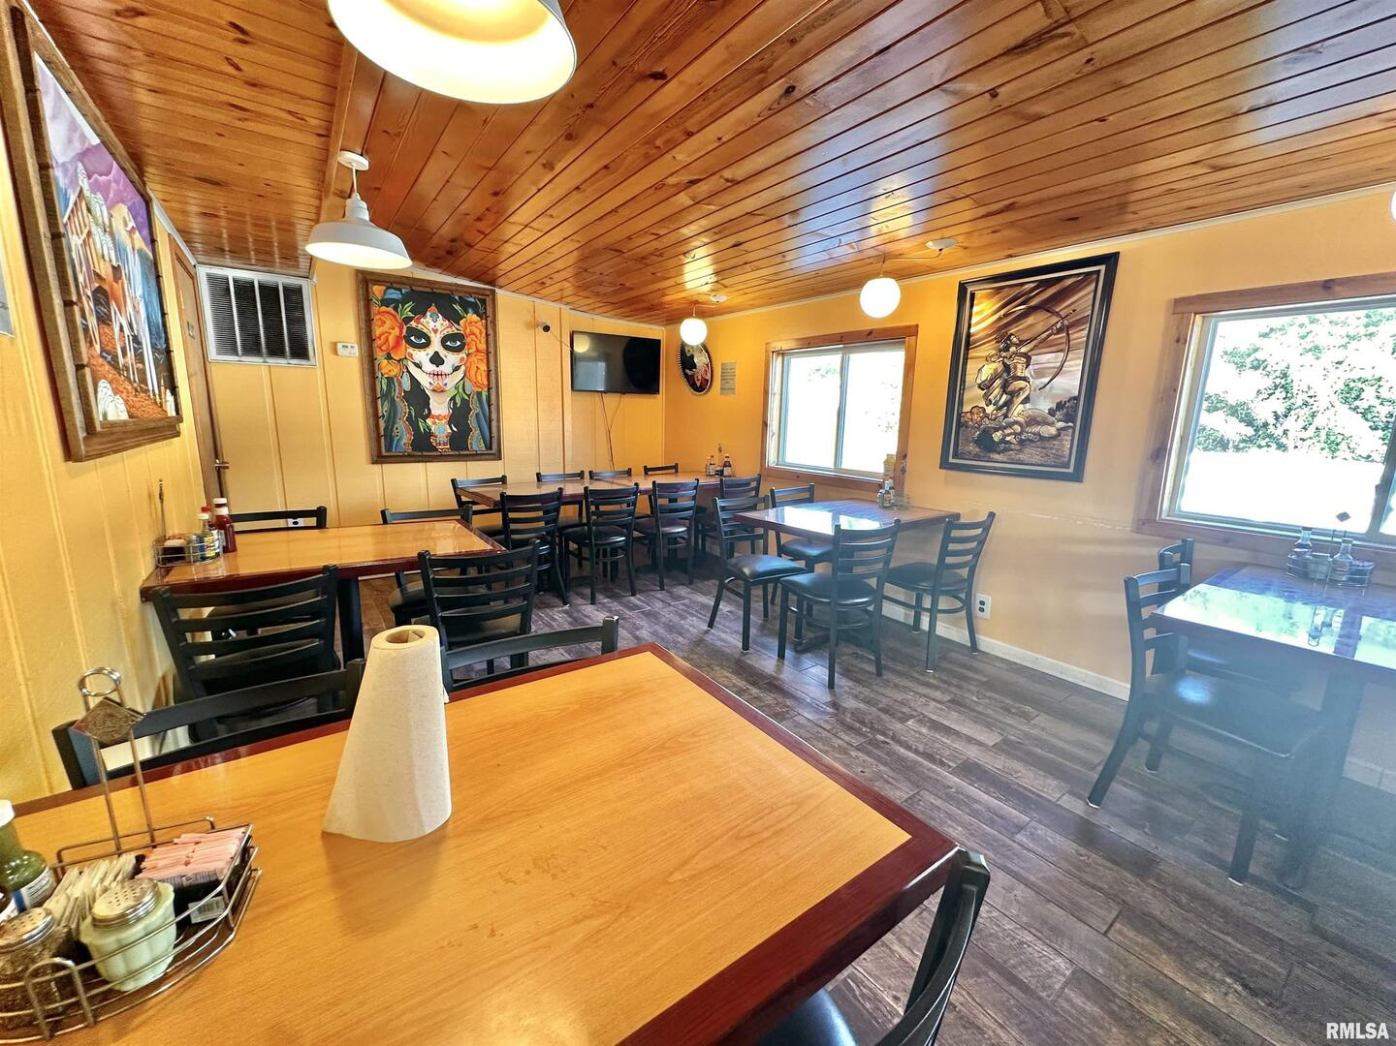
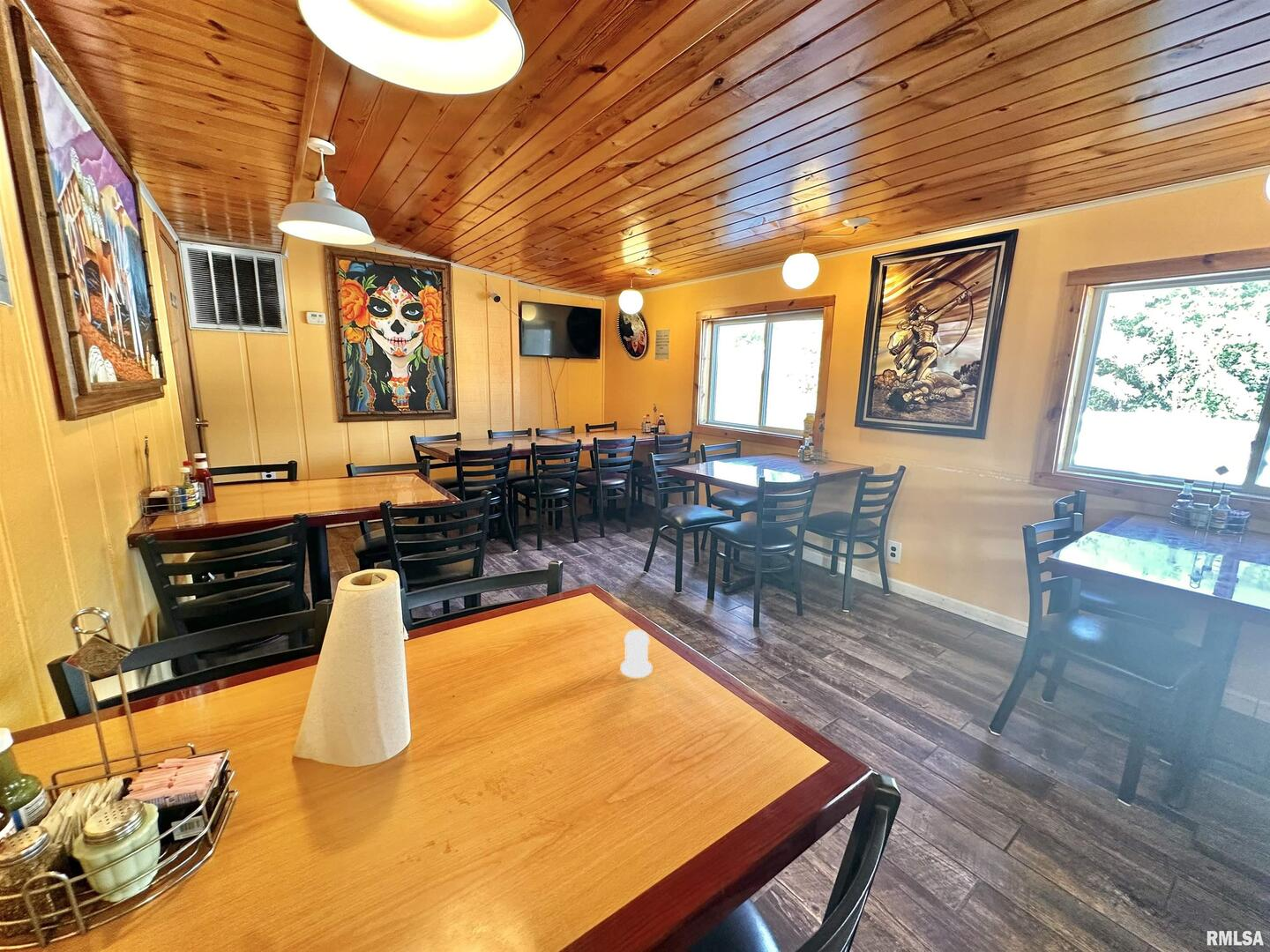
+ salt shaker (636, 651)
